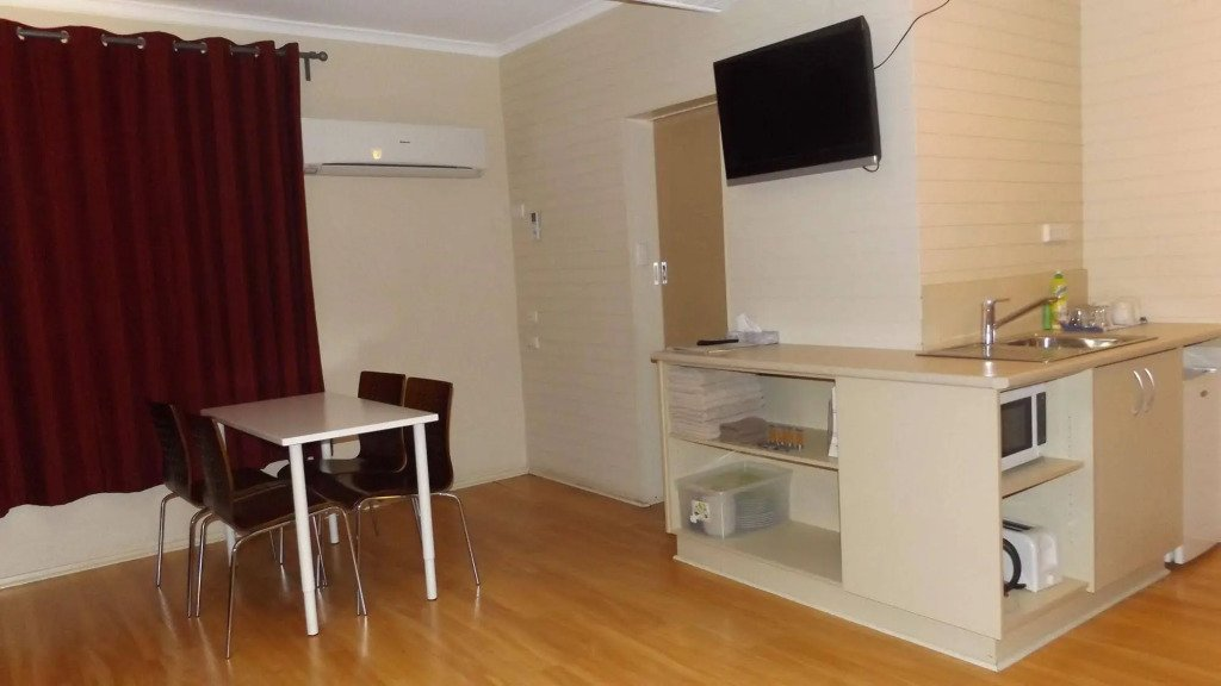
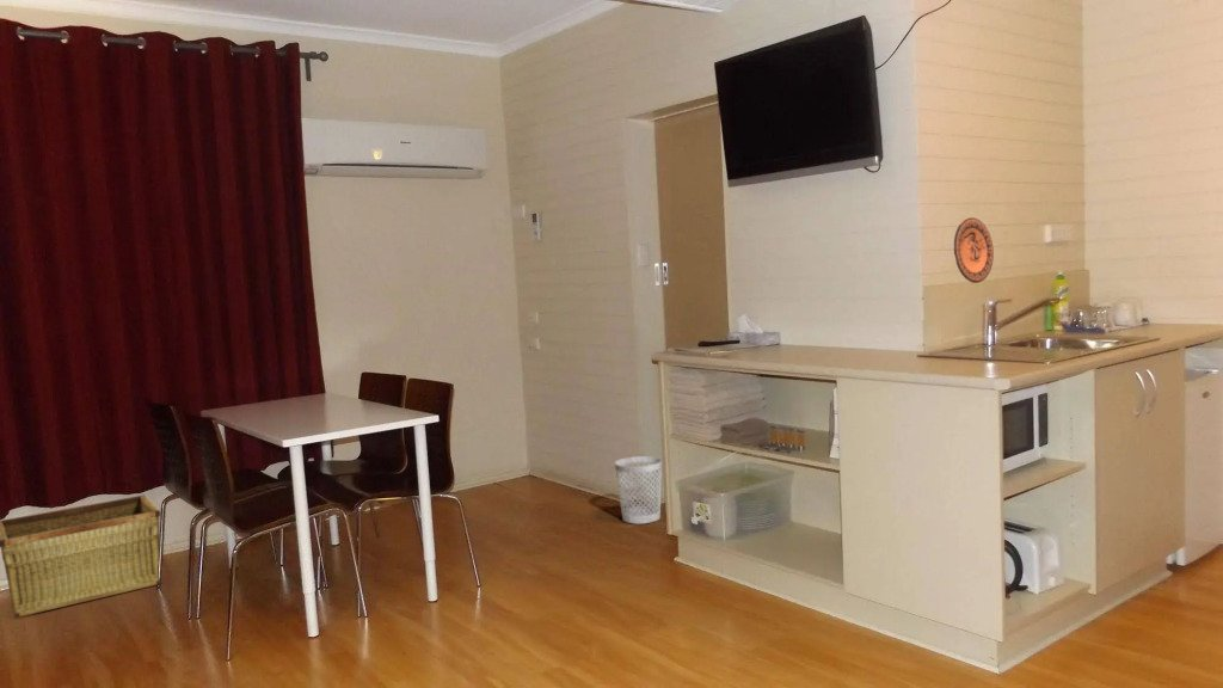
+ wastebasket (640, 490)
+ decorative plate (972, 250)
+ hamper (81, 552)
